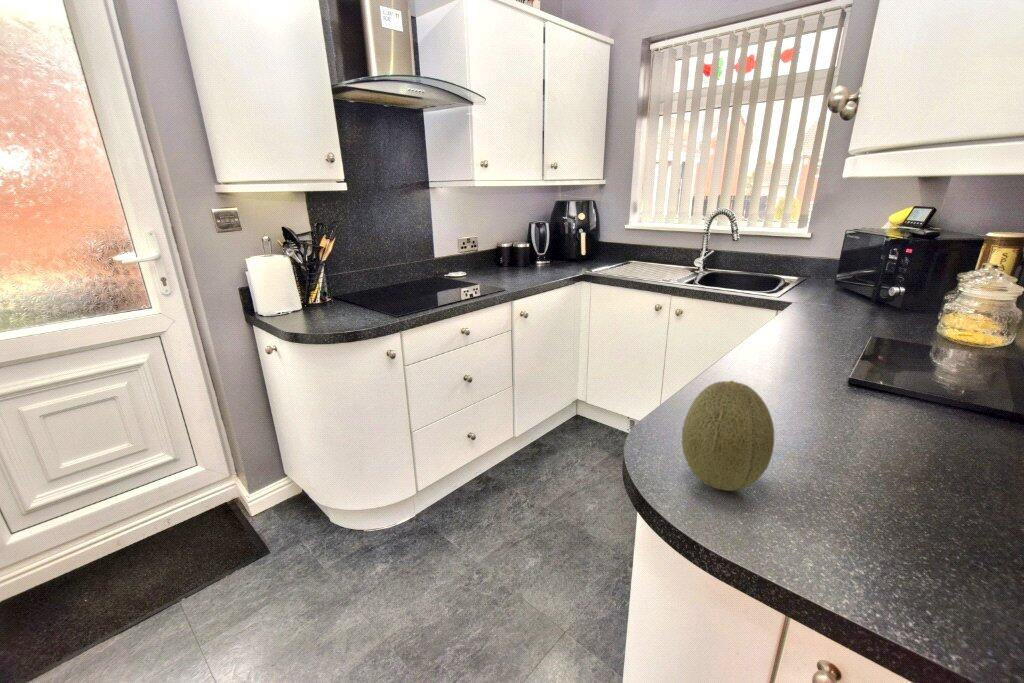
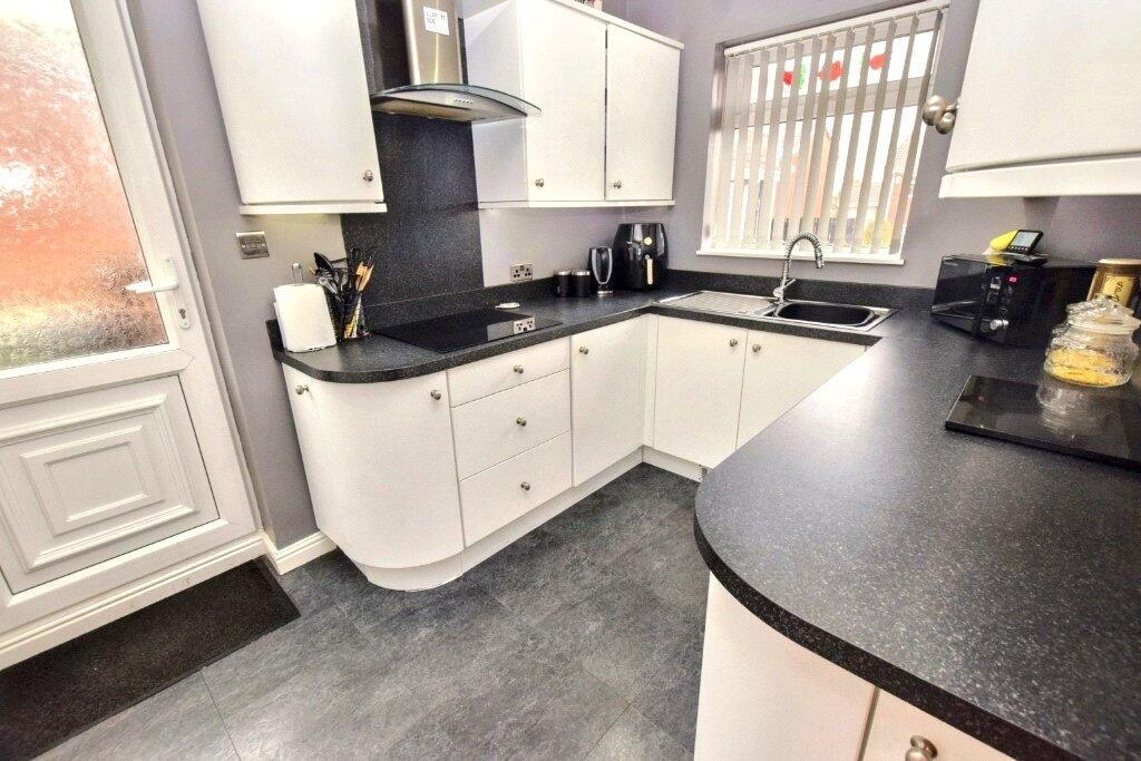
- fruit (726, 434)
